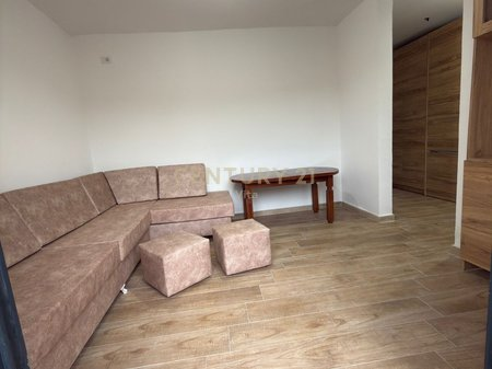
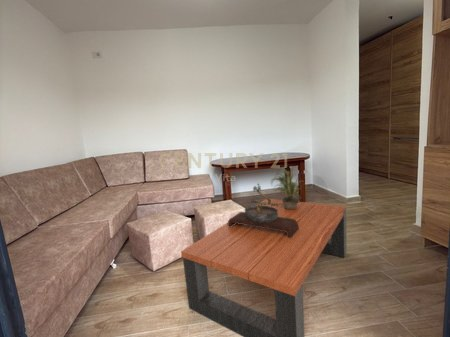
+ bonsai tree (260, 205)
+ potted plant (286, 186)
+ coffee table (277, 251)
